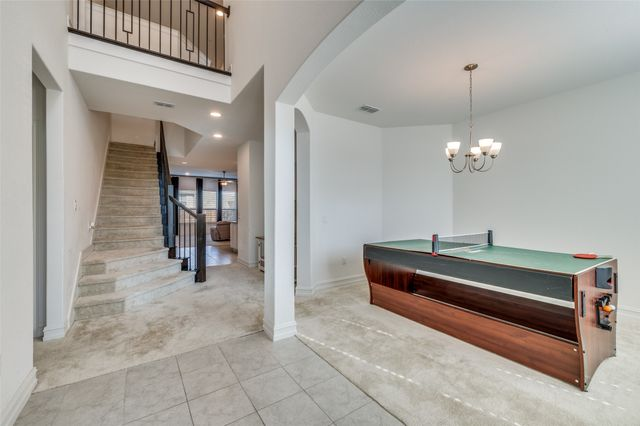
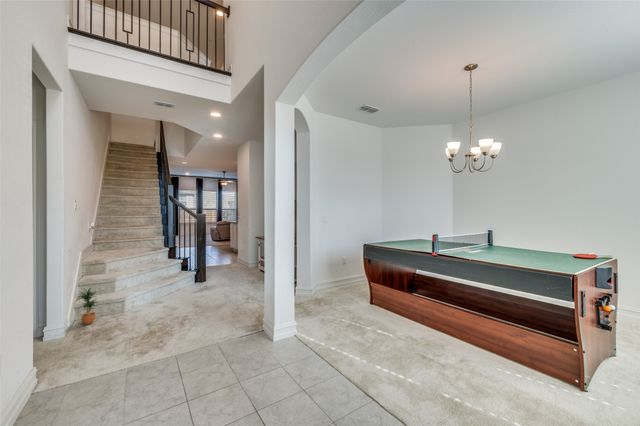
+ potted plant (86, 304)
